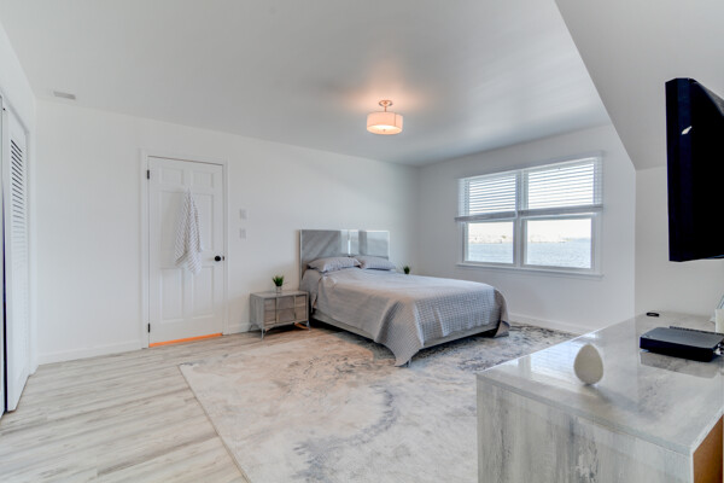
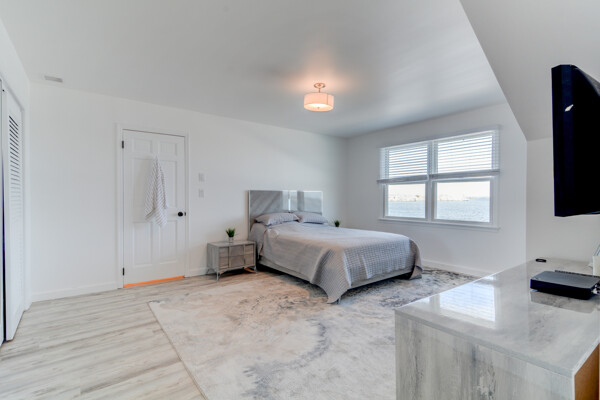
- decorative egg (588, 363)
